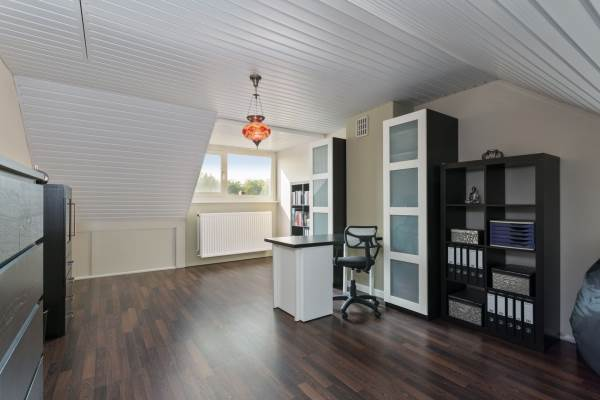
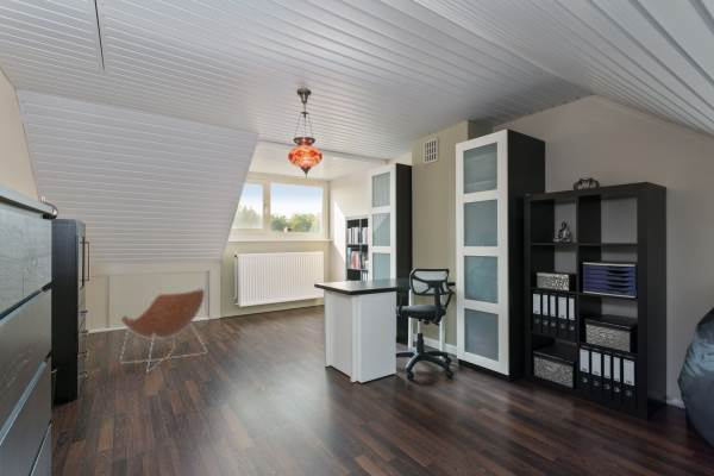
+ chair (165, 324)
